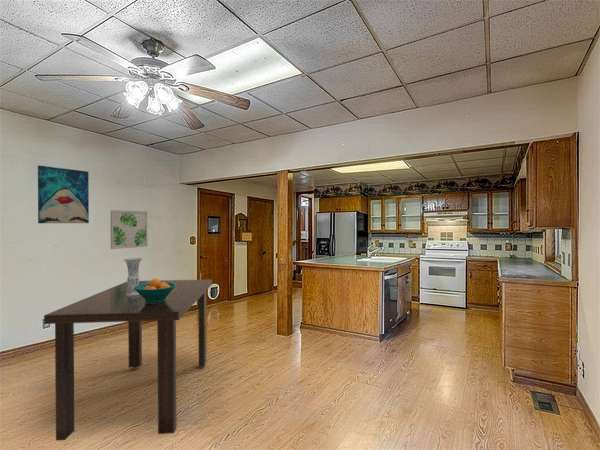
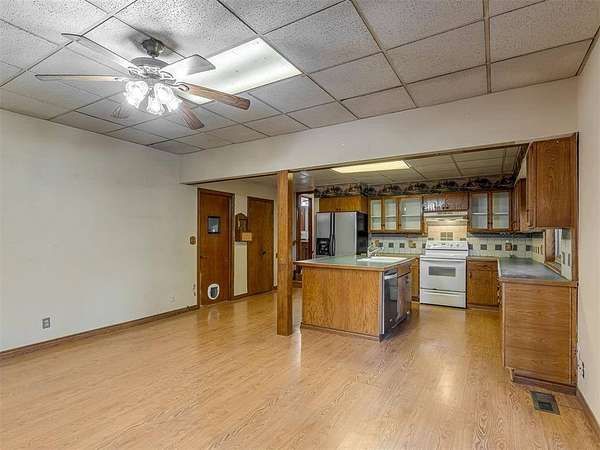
- wall art (64, 196)
- wall art (129, 229)
- fruit bowl (155, 289)
- vase (133, 276)
- dining table (141, 343)
